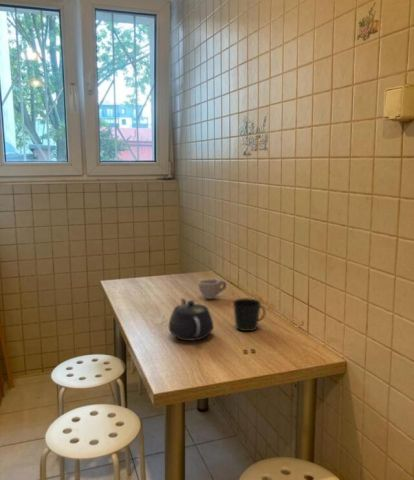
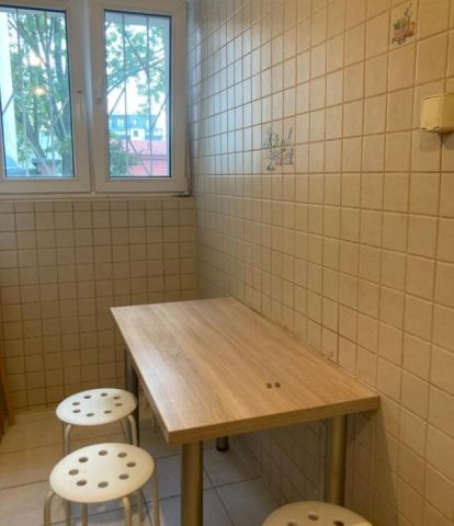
- cup (249, 314)
- cup (212, 289)
- teapot (190, 317)
